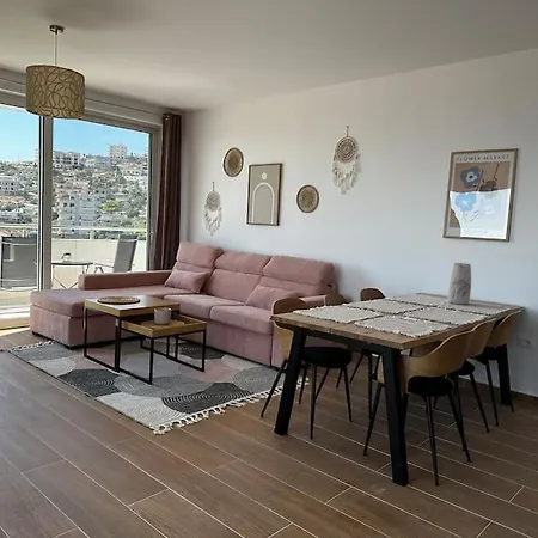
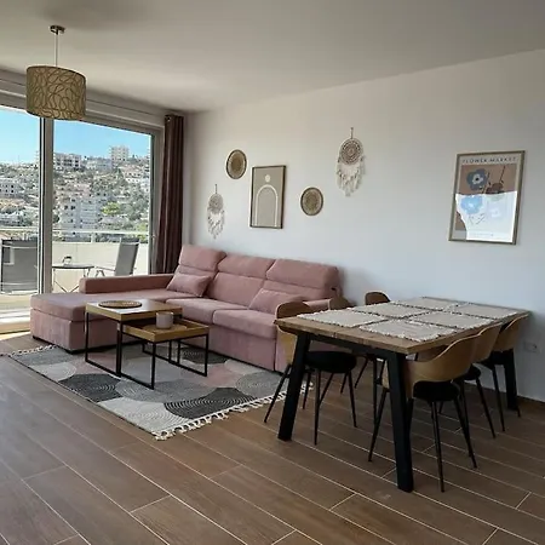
- vase (459, 283)
